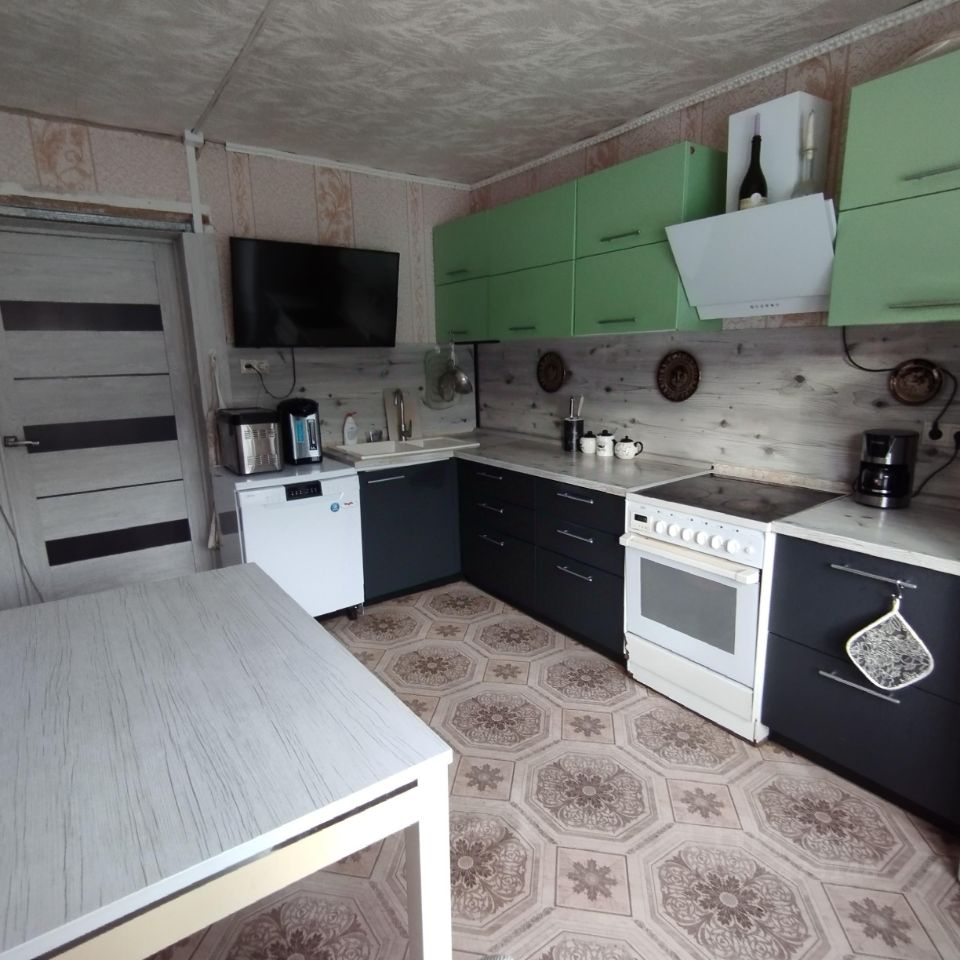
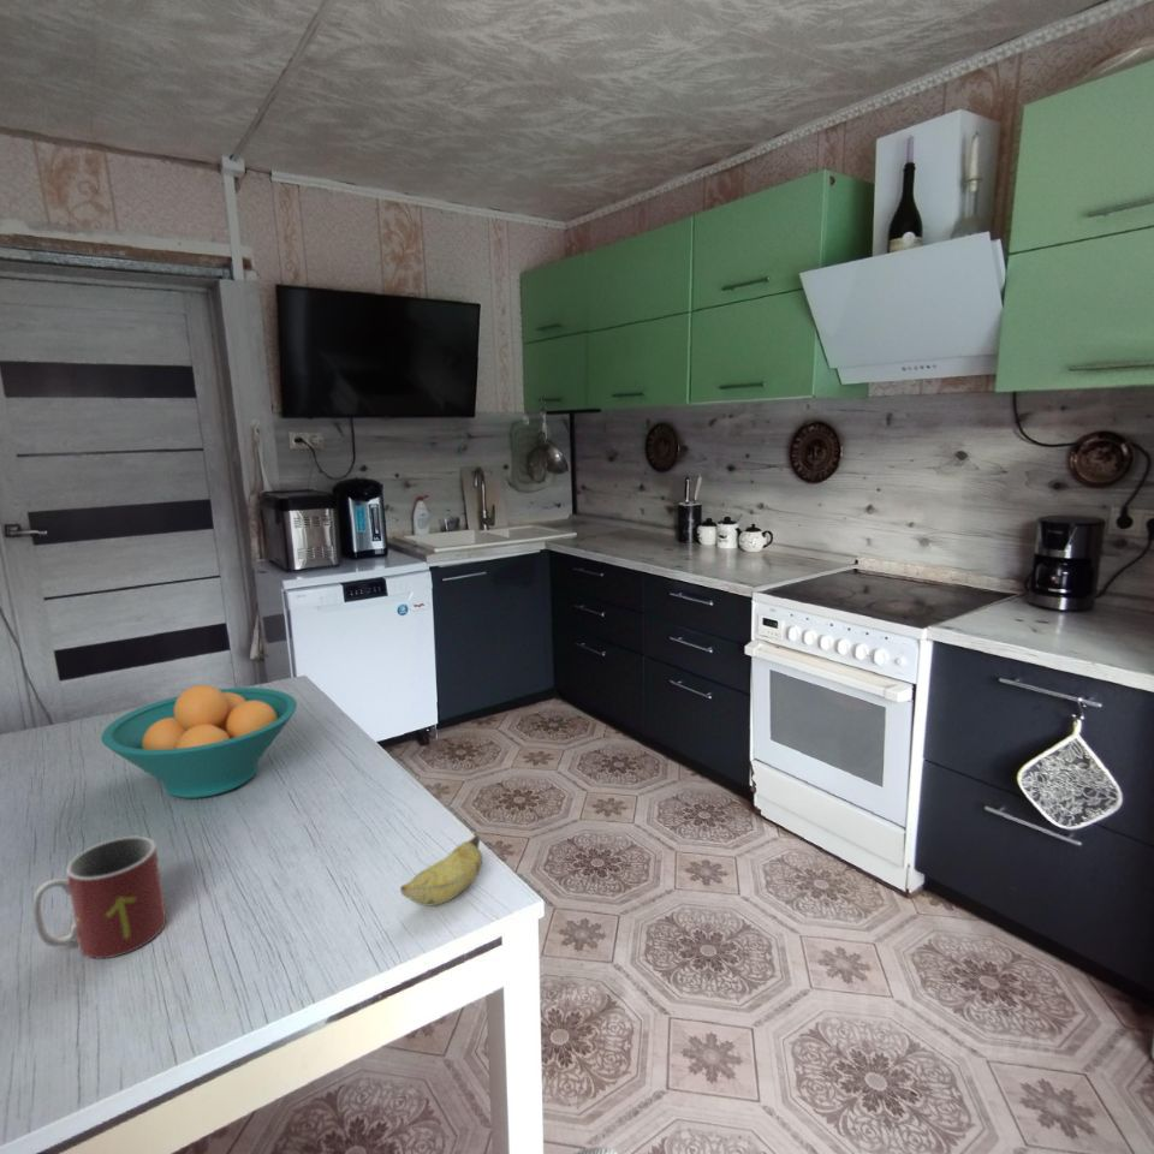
+ mug (100, 900)
+ fruit bowl (206, 733)
+ banana (446, 876)
